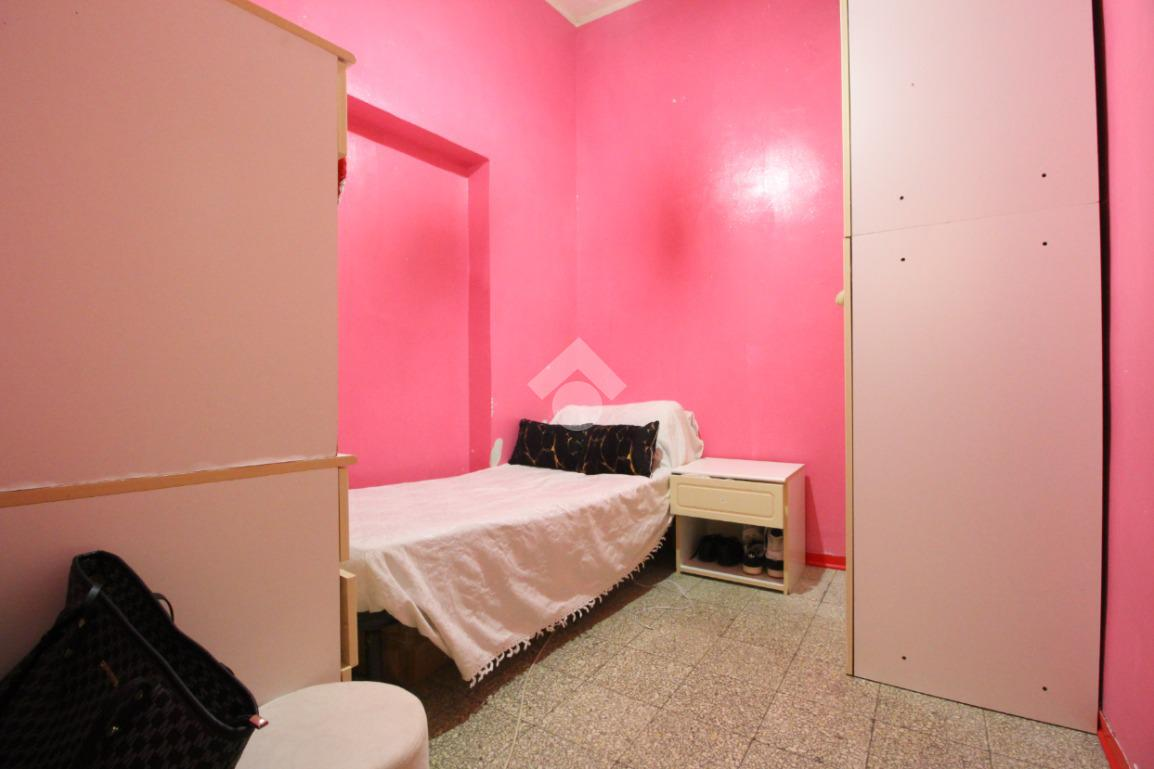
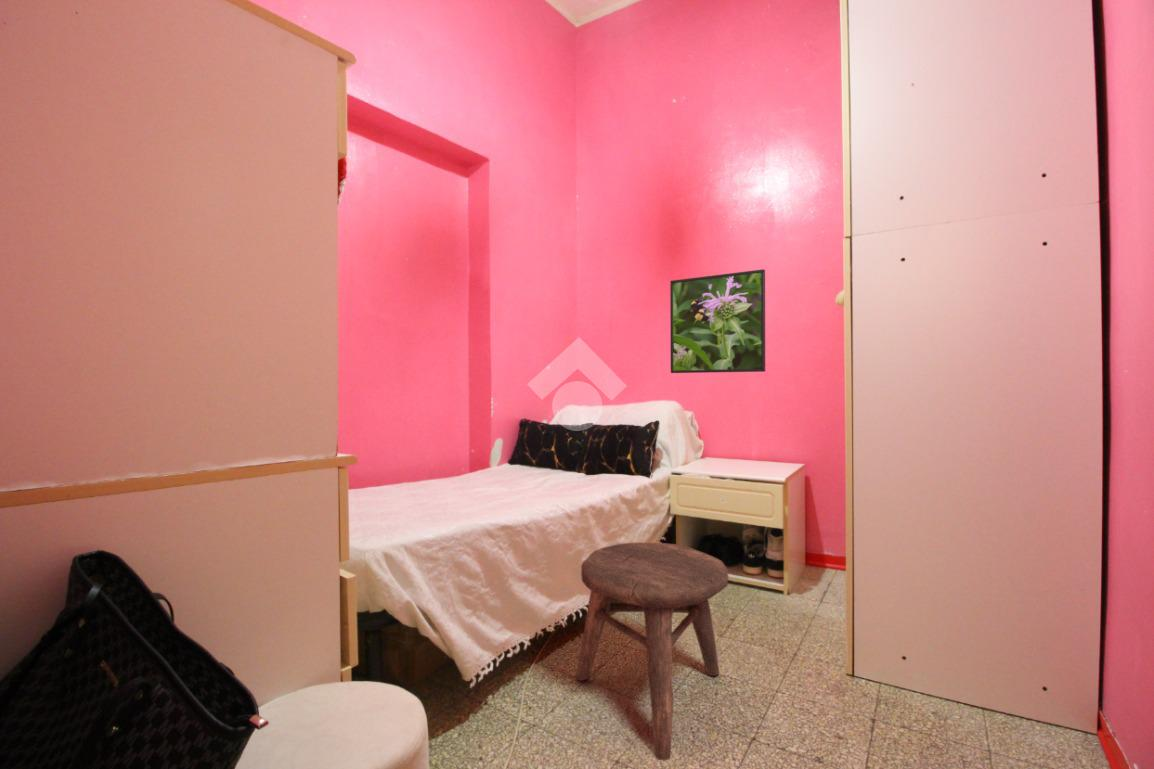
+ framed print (715, 323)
+ stool (646, 628)
